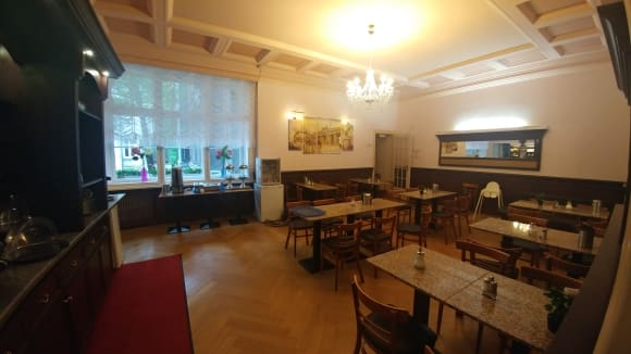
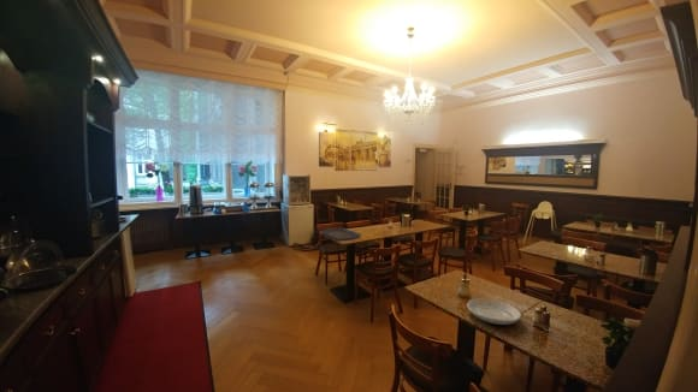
+ plate (492, 311)
